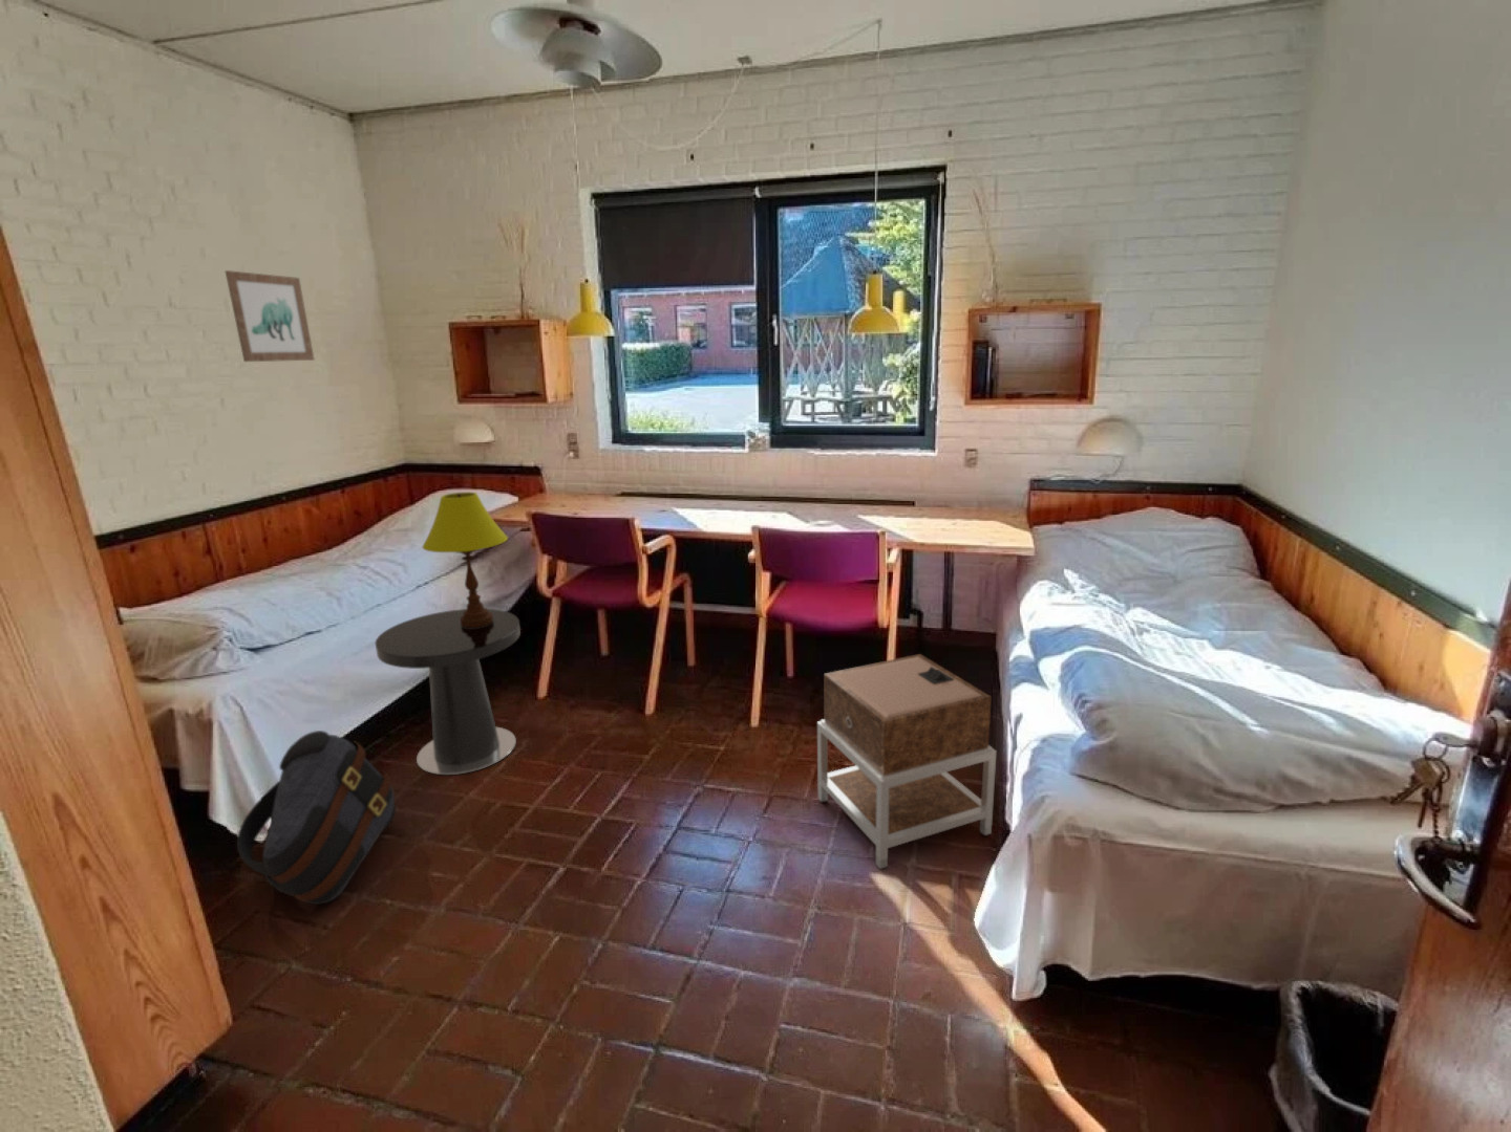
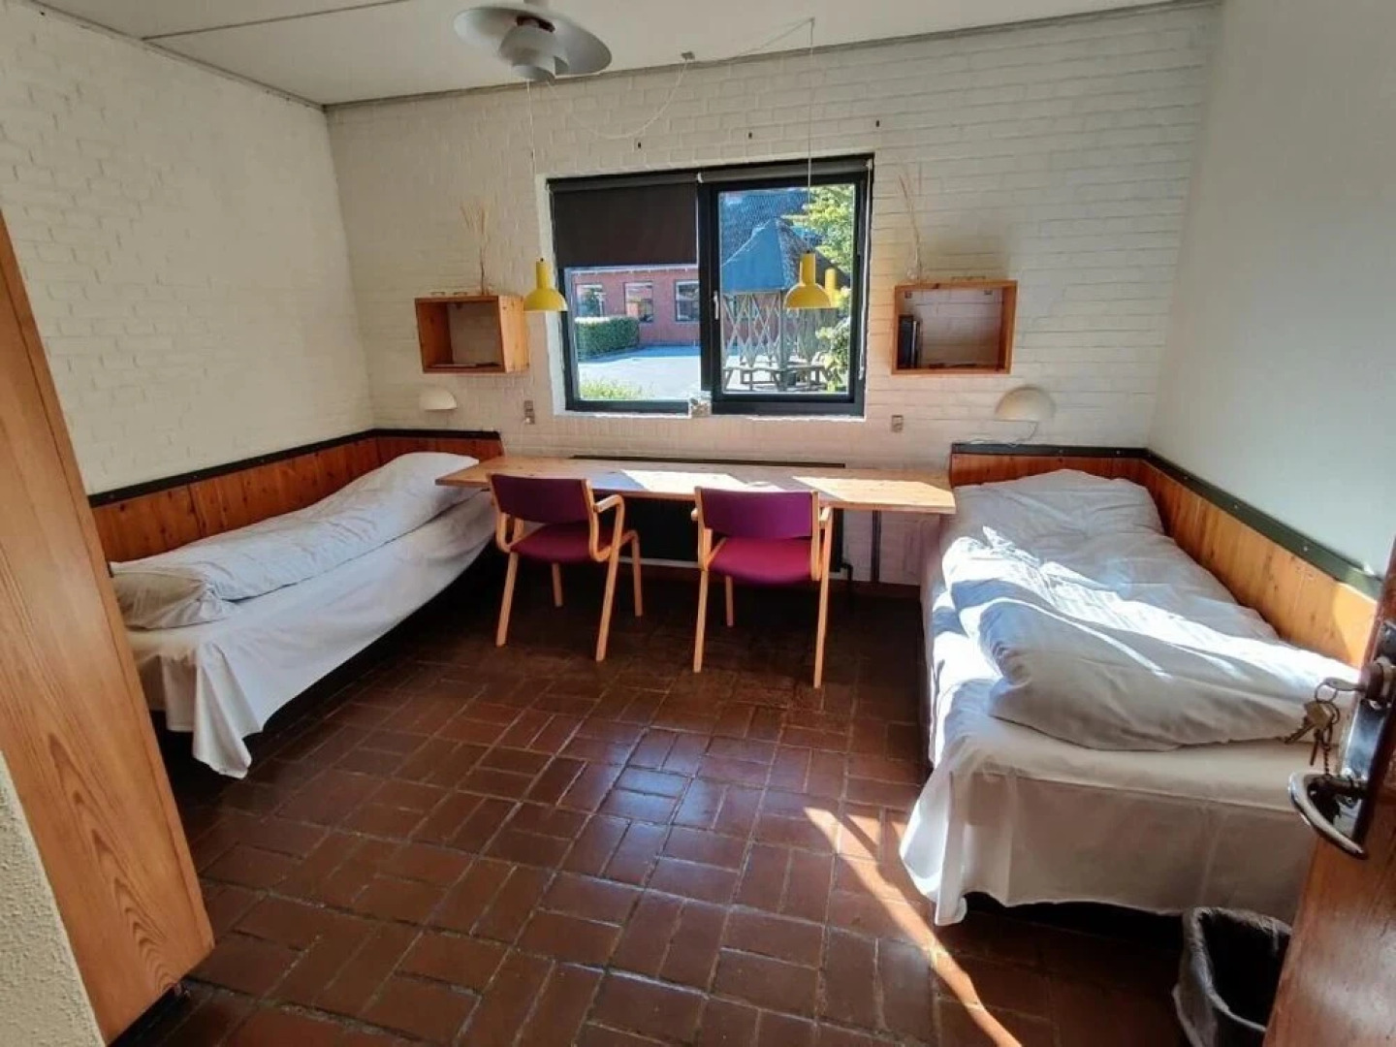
- table lamp (468, 559)
- side table (458, 691)
- backpack (307, 813)
- wall art (271, 317)
- nightstand (902, 748)
